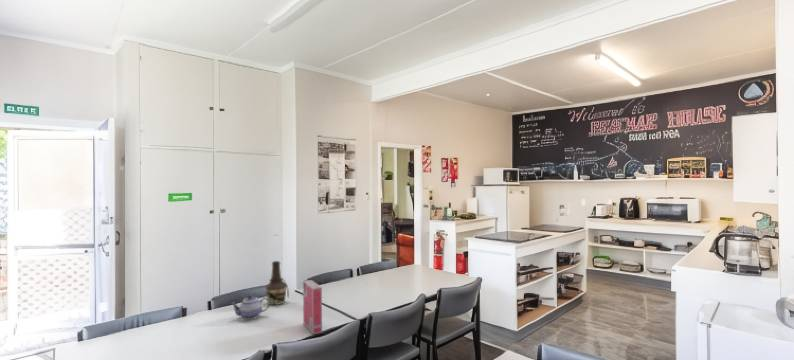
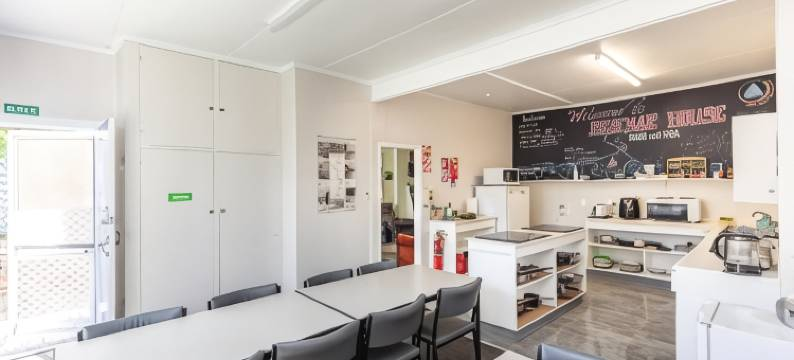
- bottle (277, 282)
- board game (312, 305)
- teapot (250, 306)
